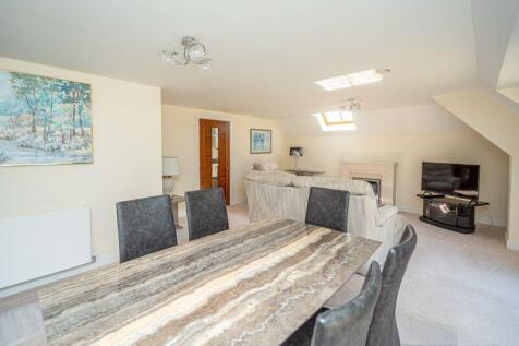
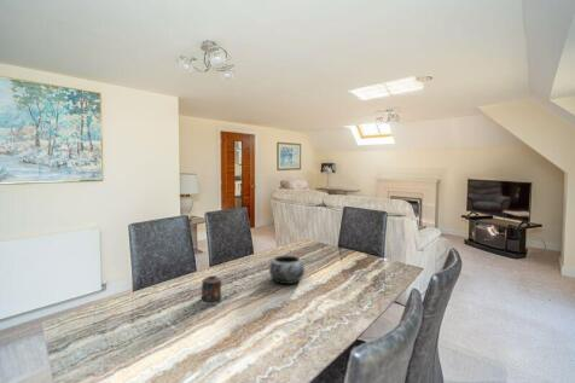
+ candle (211, 289)
+ decorative bowl (286, 268)
